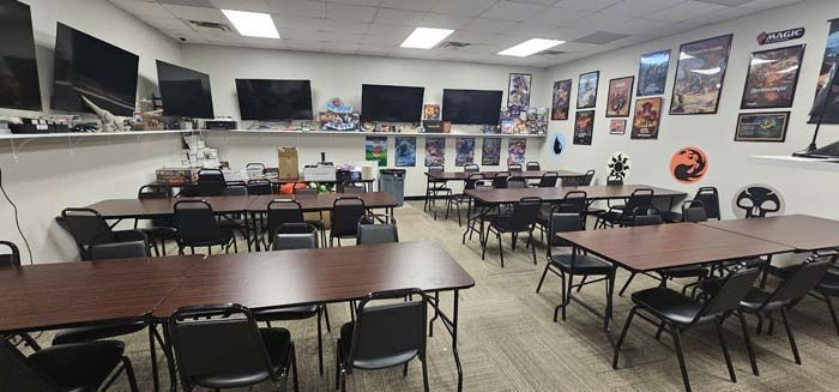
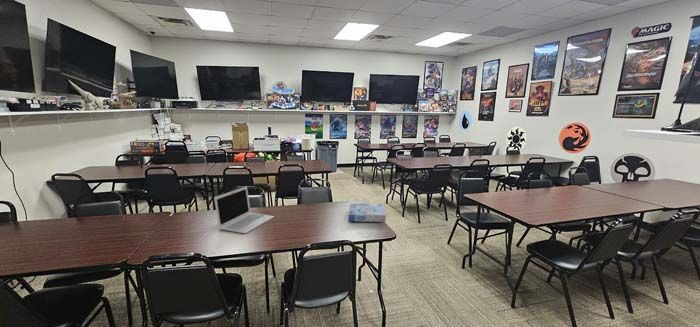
+ laptop (246, 207)
+ board games (366, 212)
